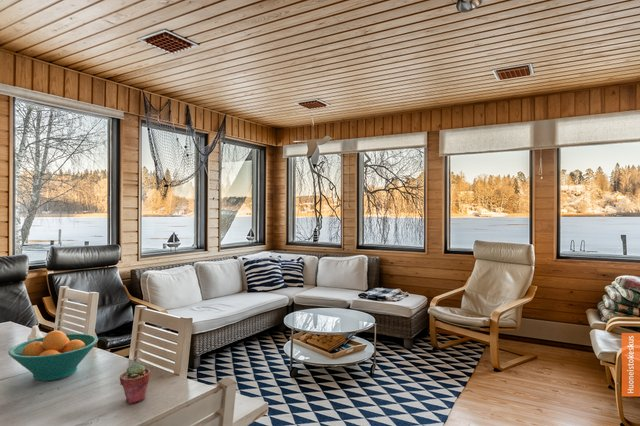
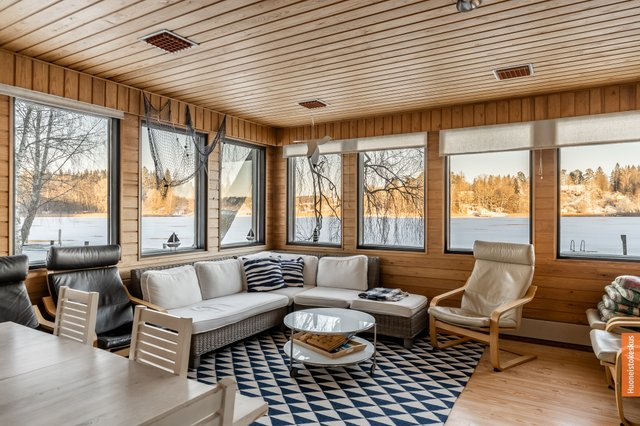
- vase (35, 335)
- potted succulent (135, 380)
- fruit bowl (55, 352)
